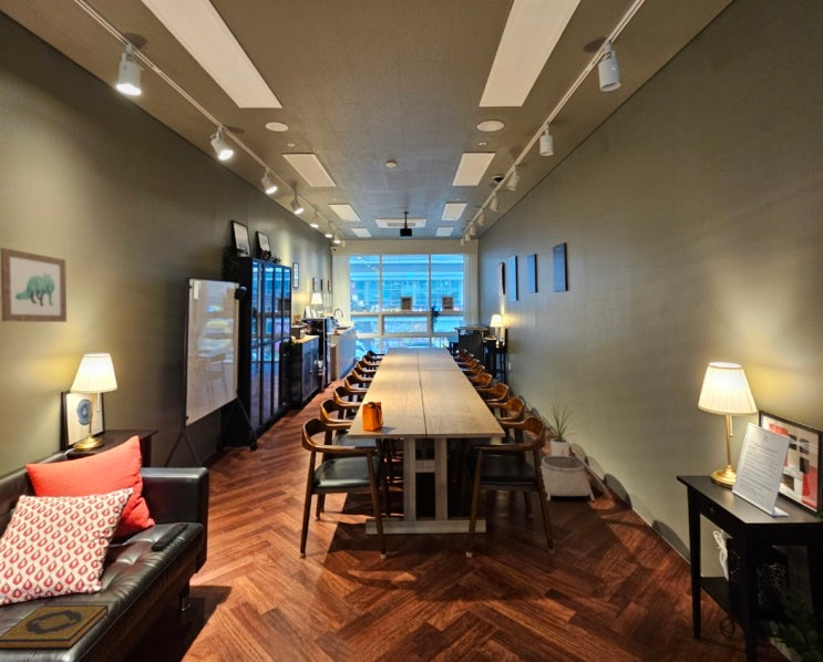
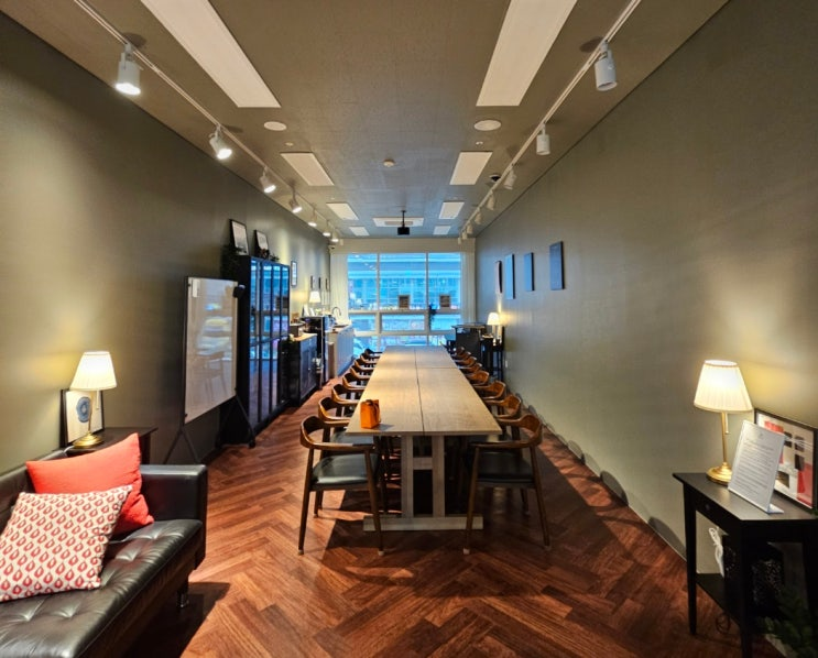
- wall art (35, 288)
- remote control (171, 536)
- house plant (560, 433)
- hardback book (54, 625)
- basket (572, 474)
